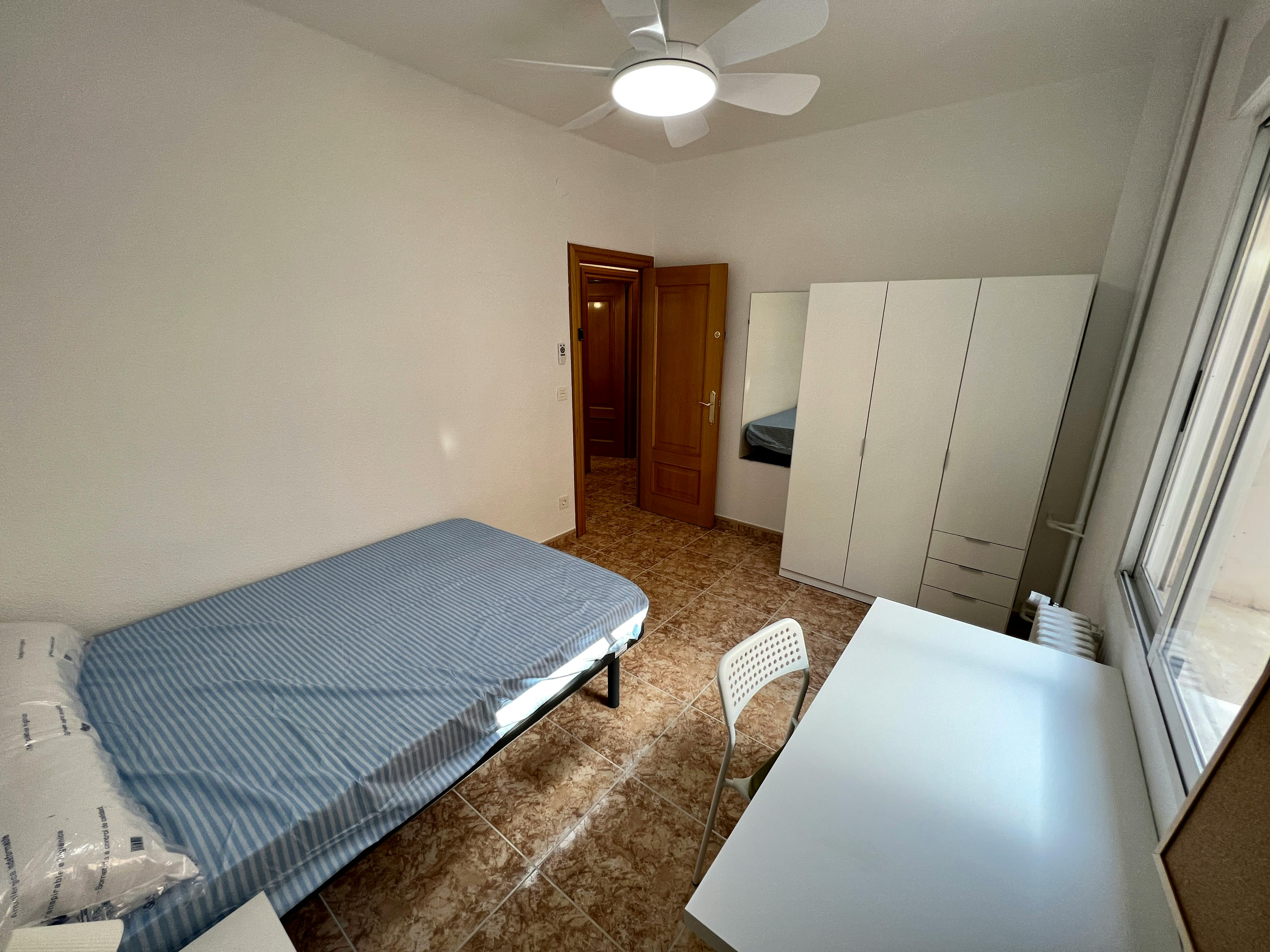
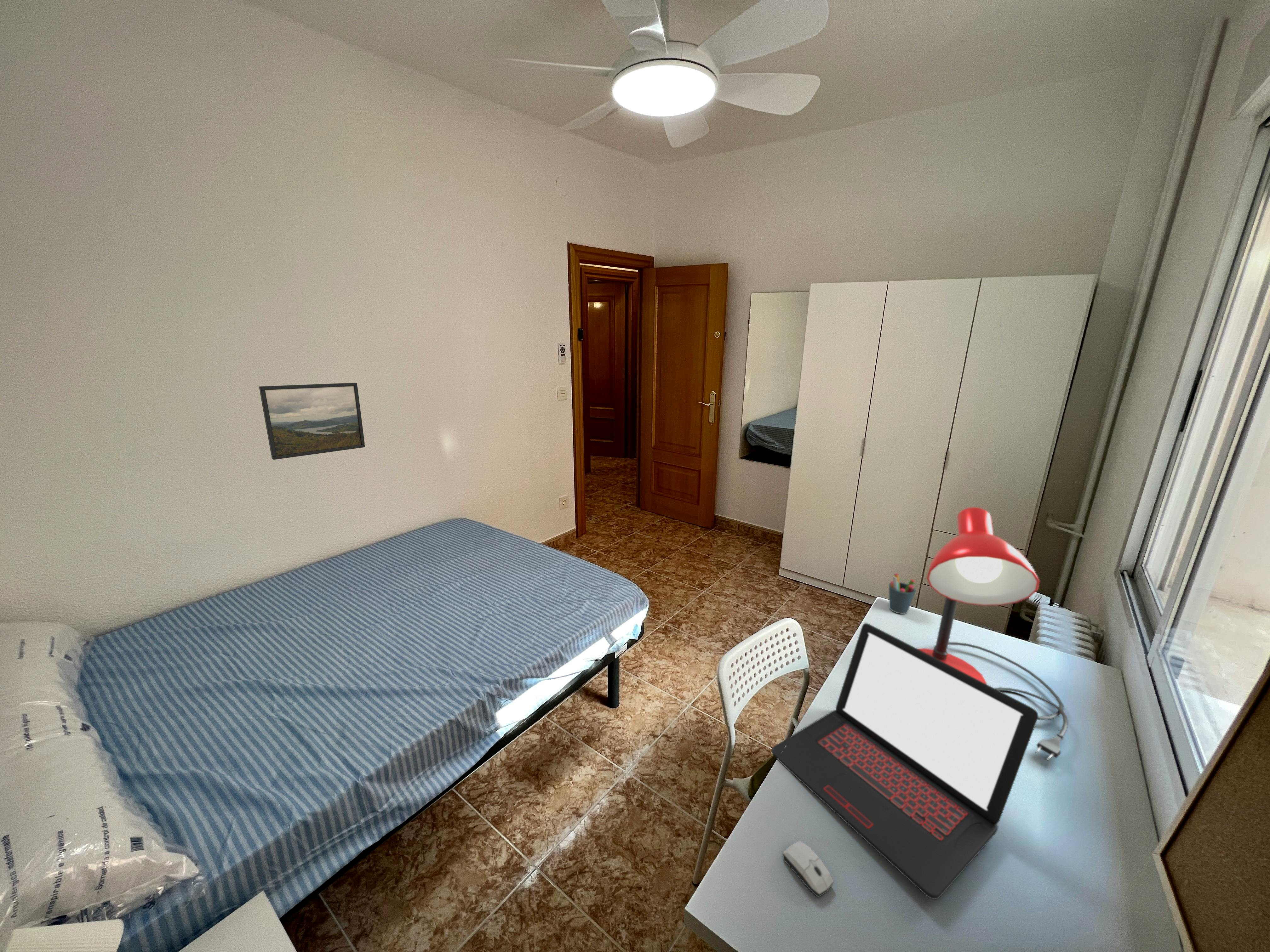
+ laptop (892, 735)
+ desk lamp (1002, 605)
+ computer mouse (808, 865)
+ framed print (316, 419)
+ pen holder (901, 592)
